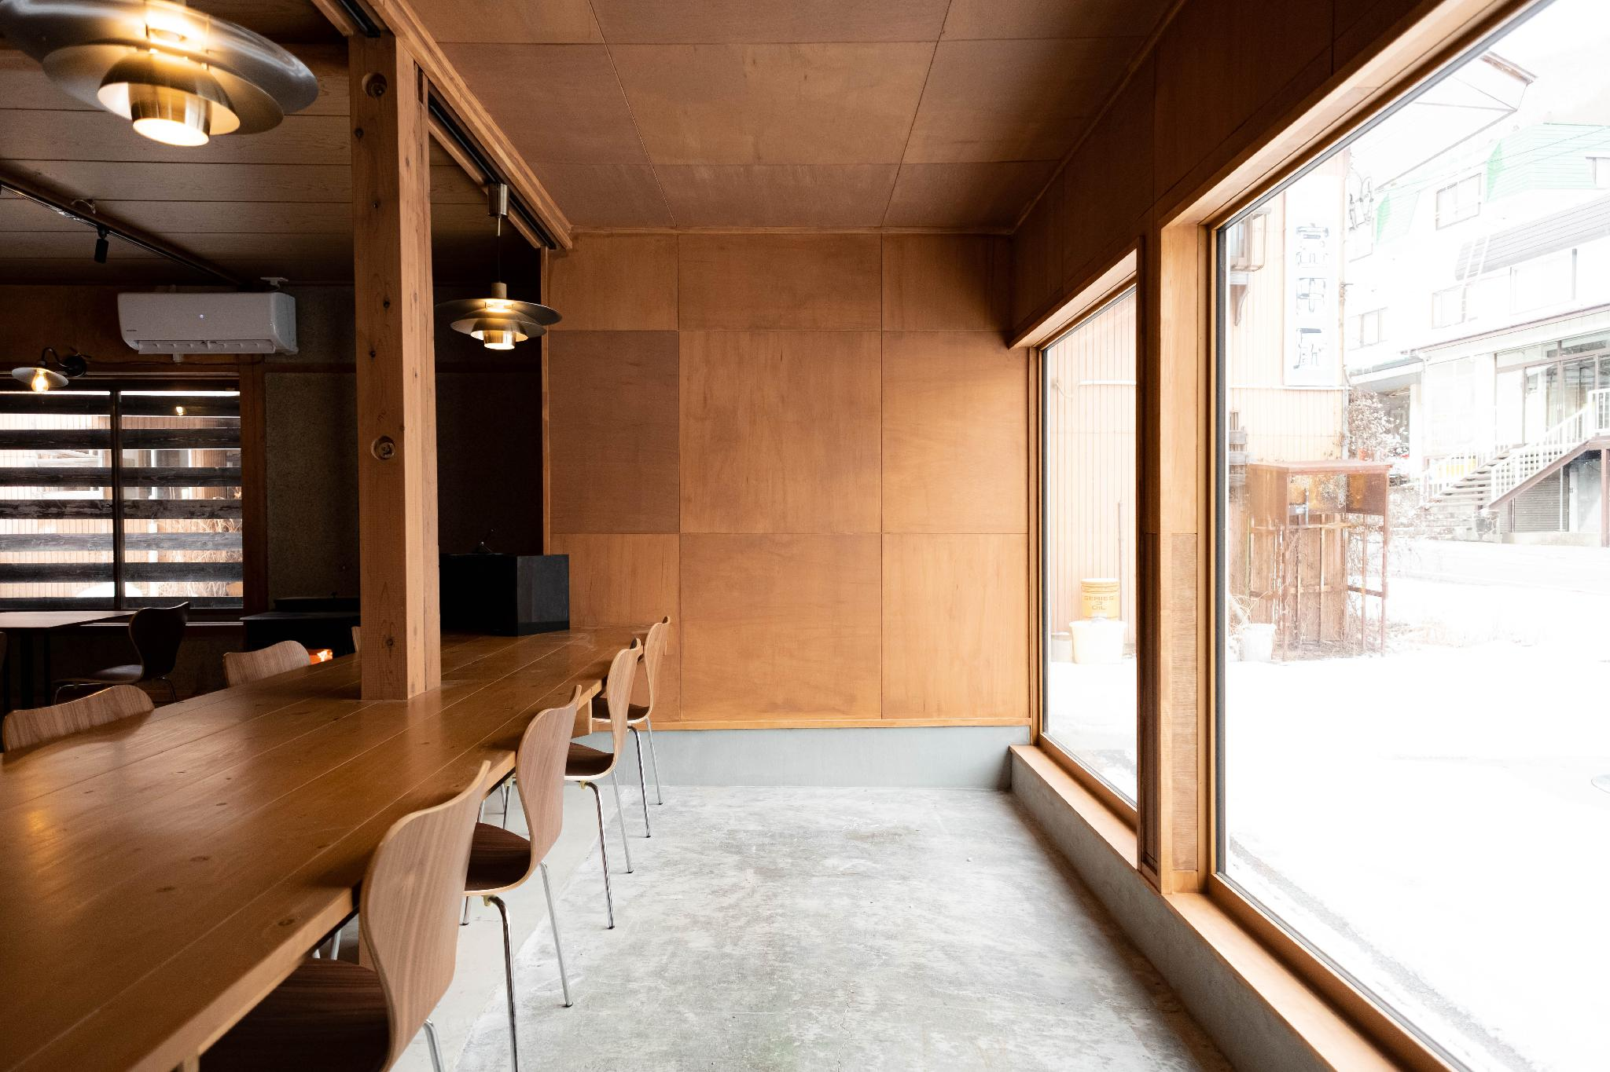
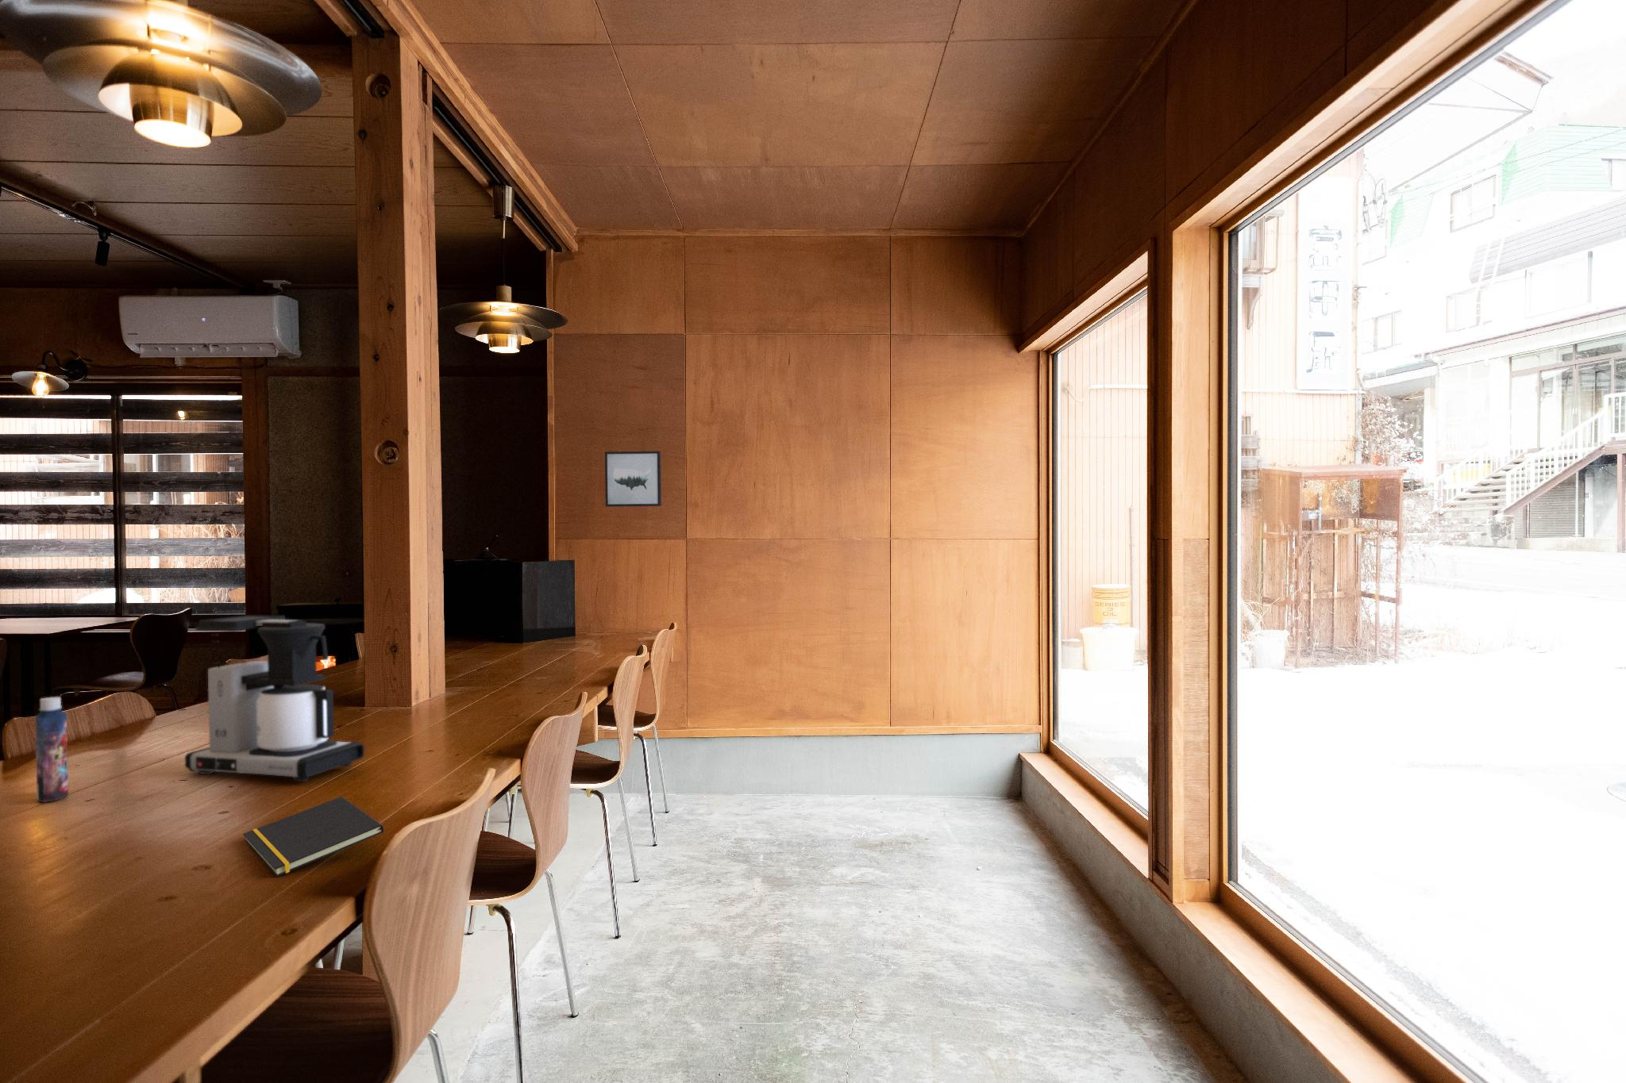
+ wall art (632, 479)
+ bottle (52, 747)
+ coffee maker (274, 694)
+ notepad (312, 833)
